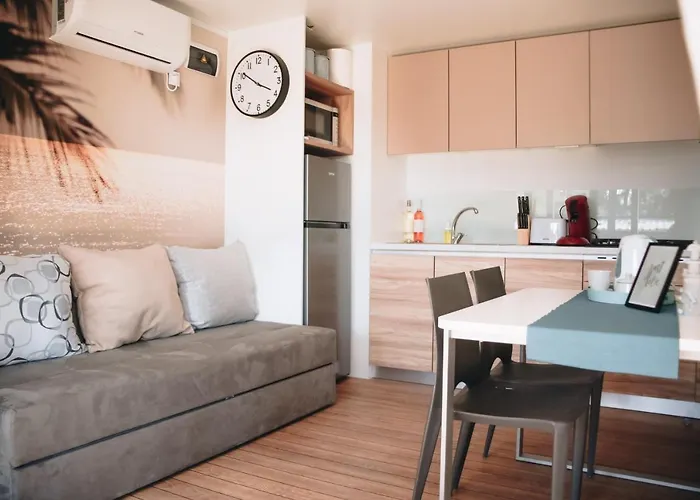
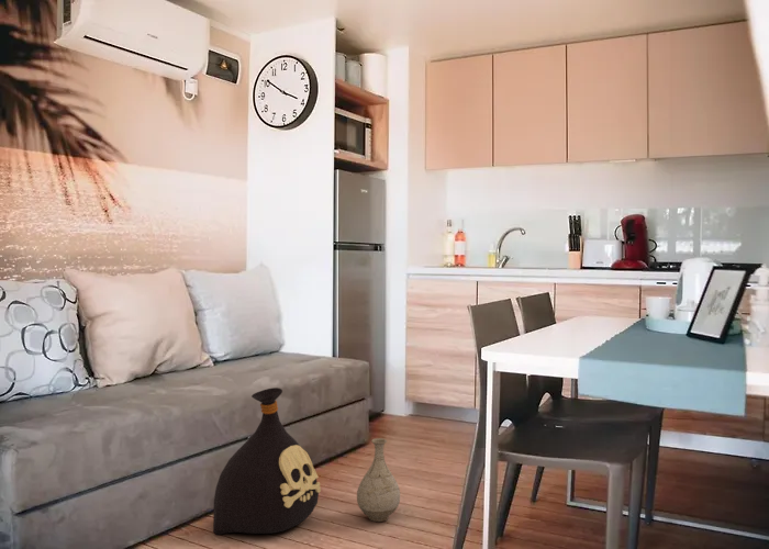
+ bag (267, 456)
+ vase (378, 479)
